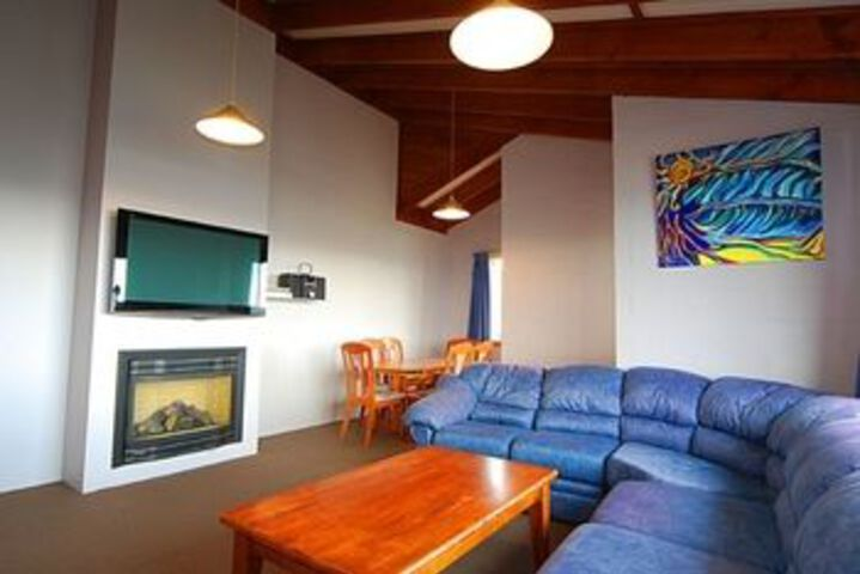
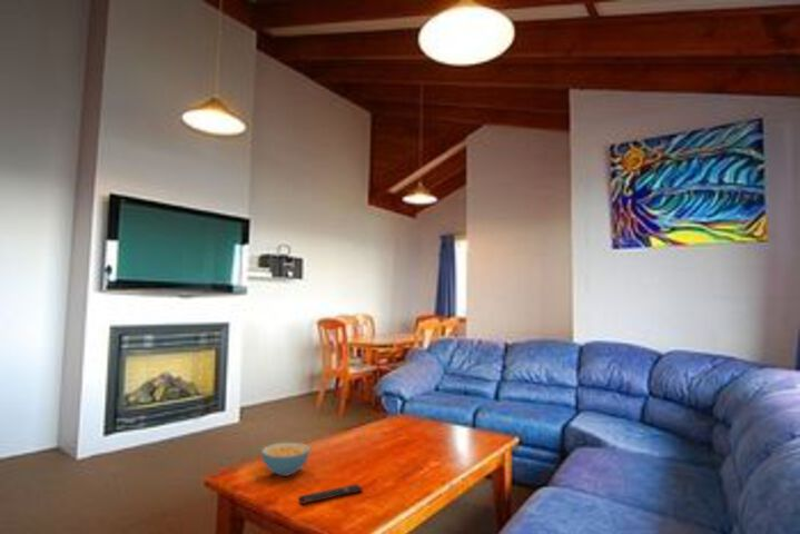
+ cereal bowl (285, 461)
+ remote control (330, 494)
